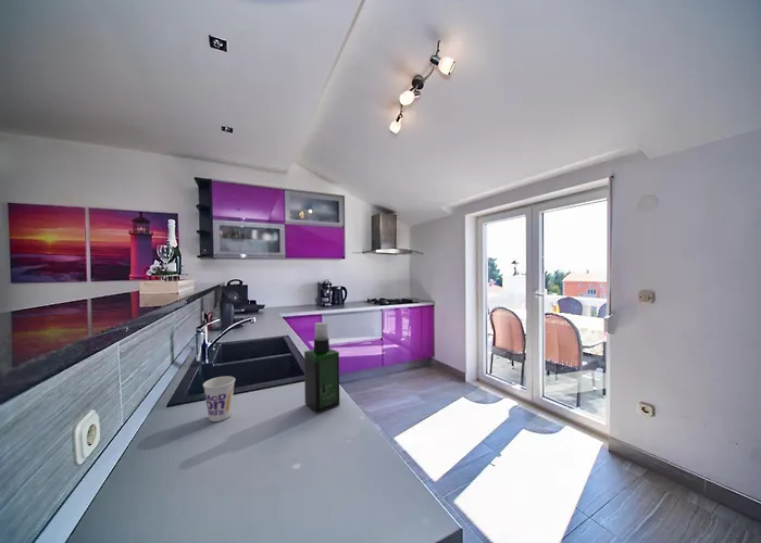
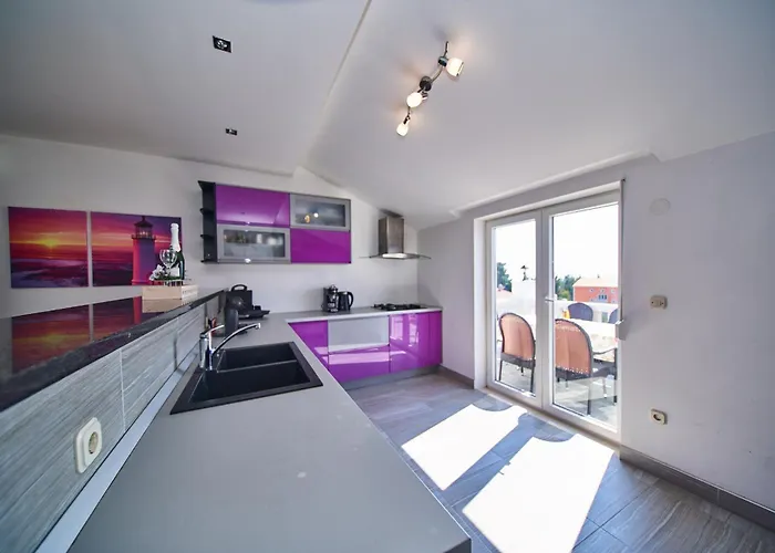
- cup (220, 399)
- spray bottle (321, 364)
